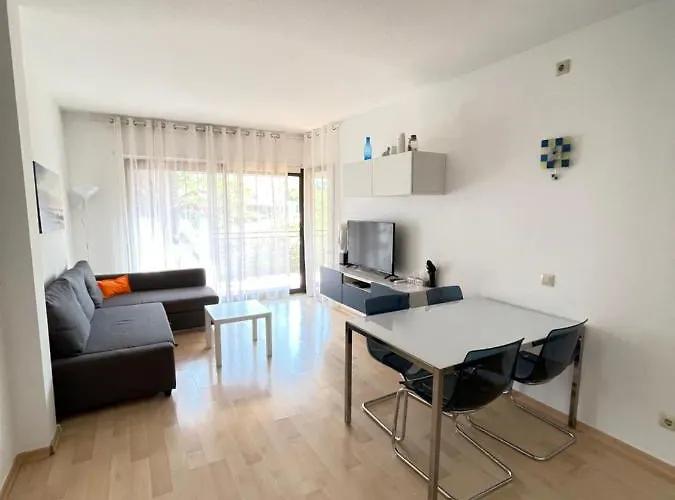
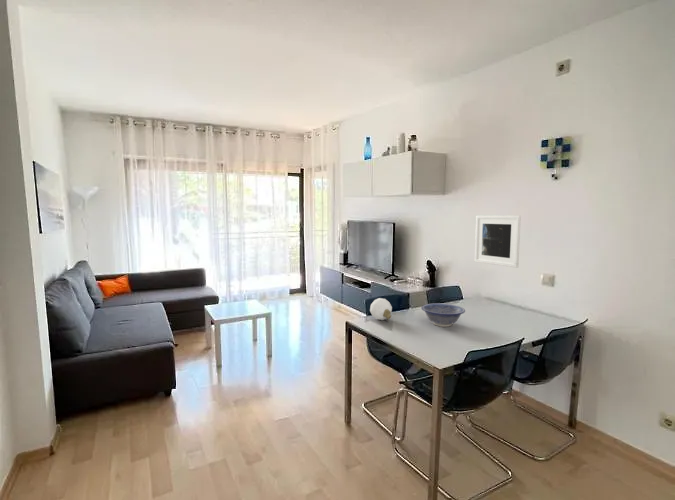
+ decorative egg (382, 309)
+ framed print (496, 240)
+ decorative bowl (442, 316)
